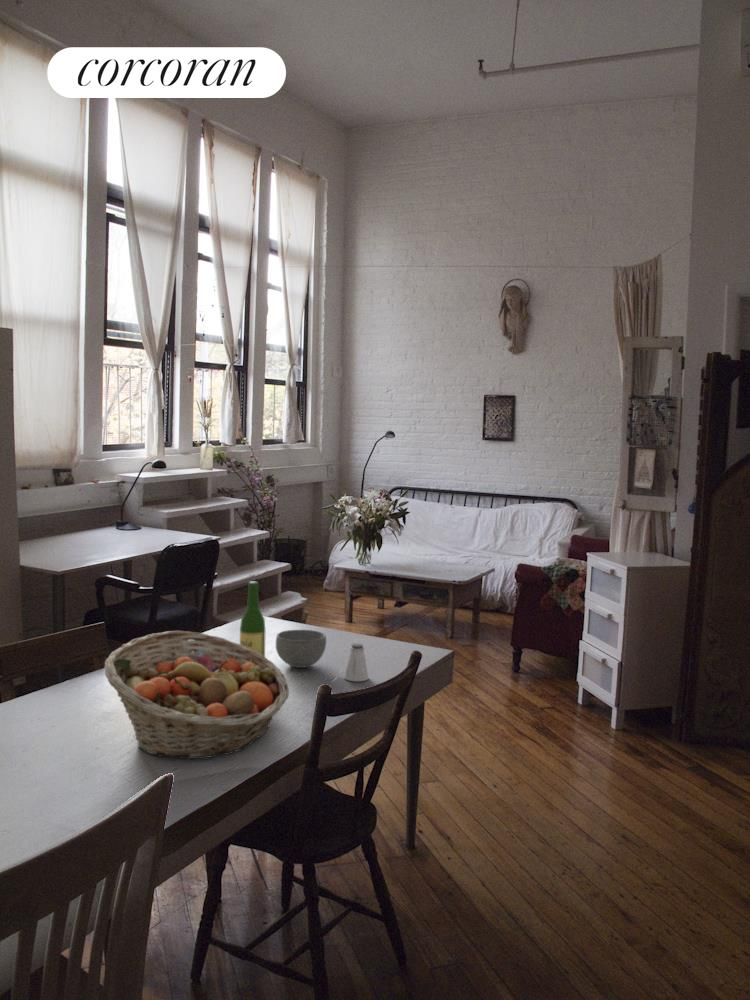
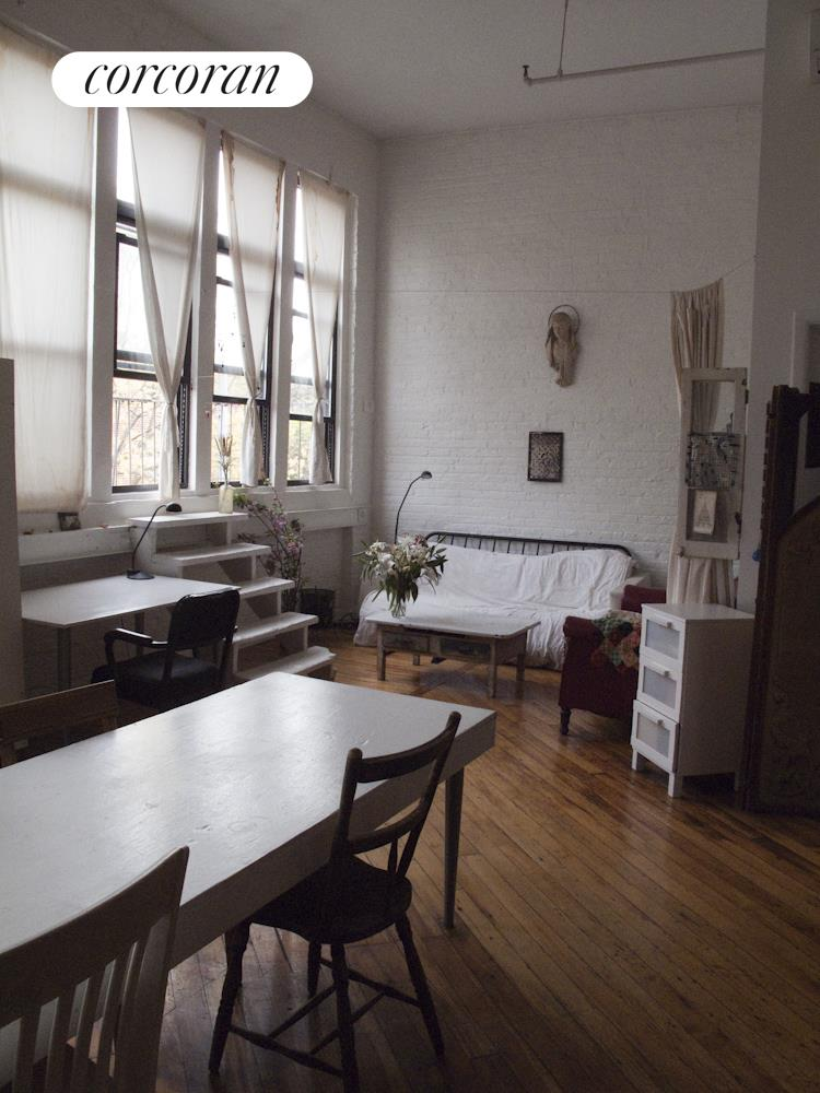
- fruit basket (199, 689)
- saltshaker (356, 661)
- bowl (300, 650)
- wine bottle (252, 634)
